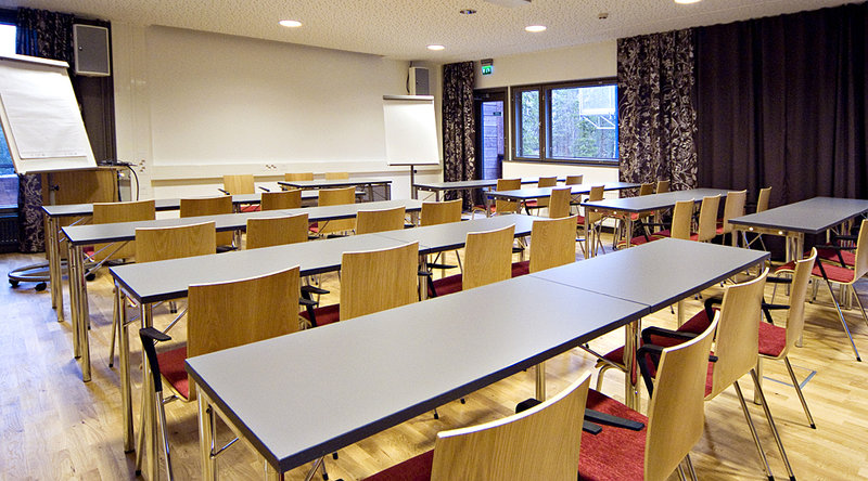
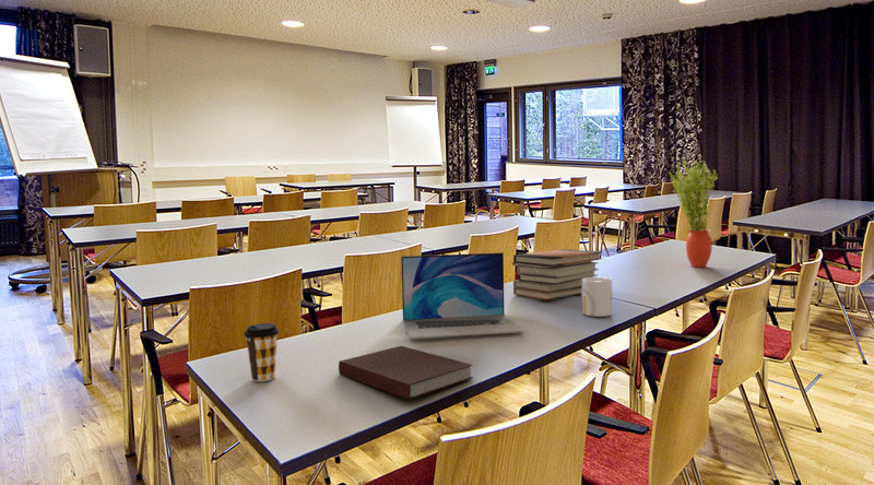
+ potted plant (692, 212)
+ laptop (459, 292)
+ coffee cup (262, 352)
+ book stack (557, 272)
+ notebook (404, 369)
+ mug (592, 295)
